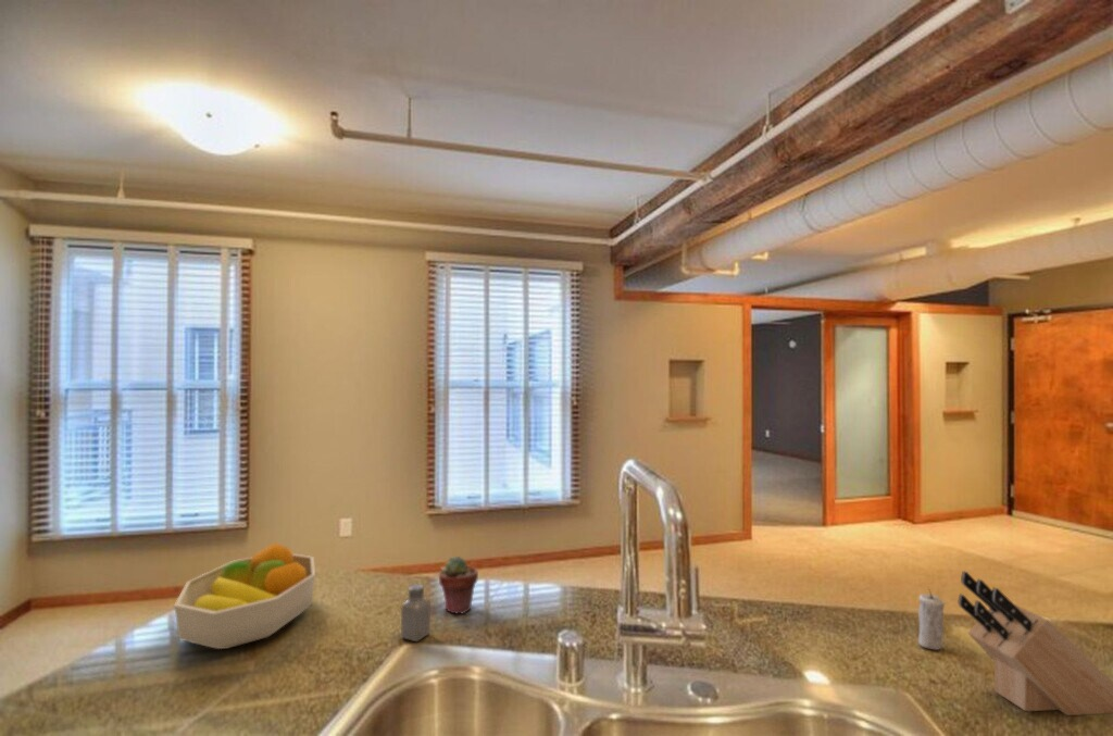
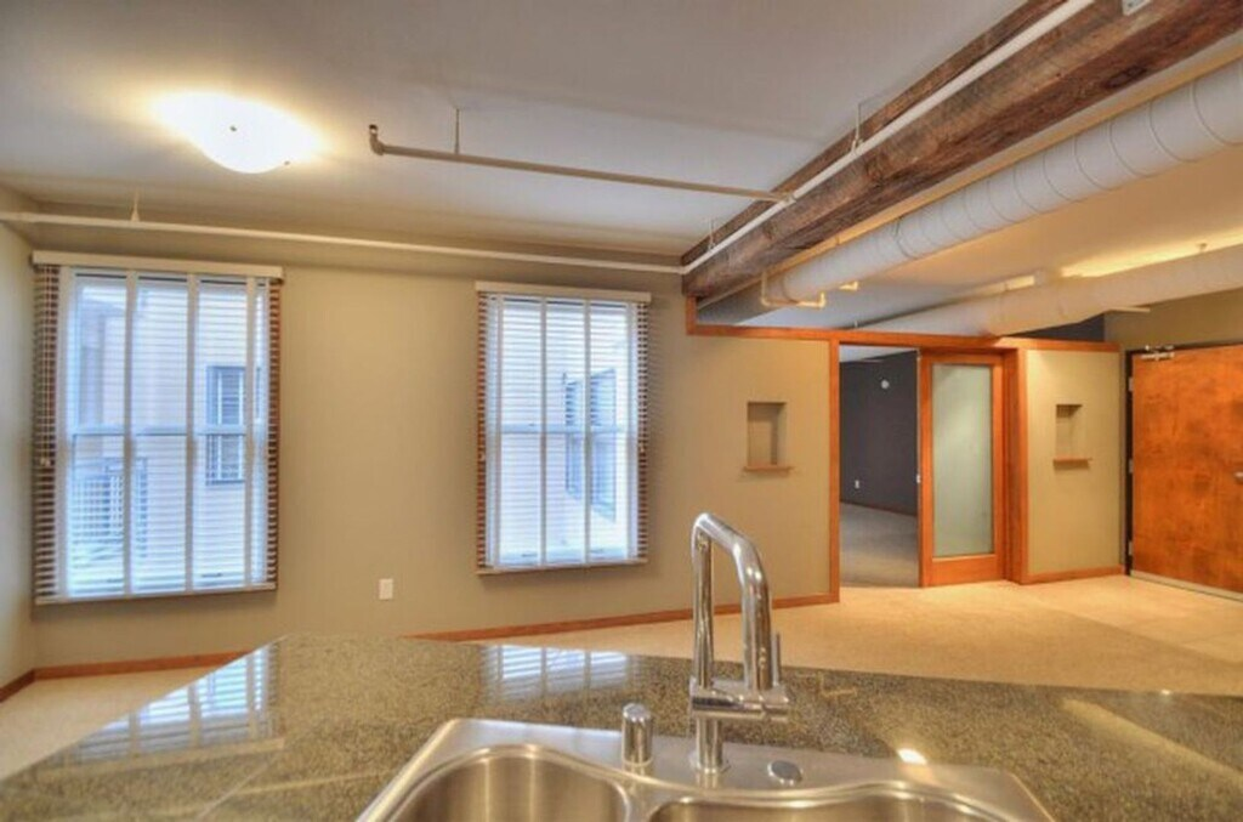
- knife block (1038, 638)
- candle (931, 615)
- fruit bowl (251, 589)
- potted succulent (458, 582)
- saltshaker (415, 611)
